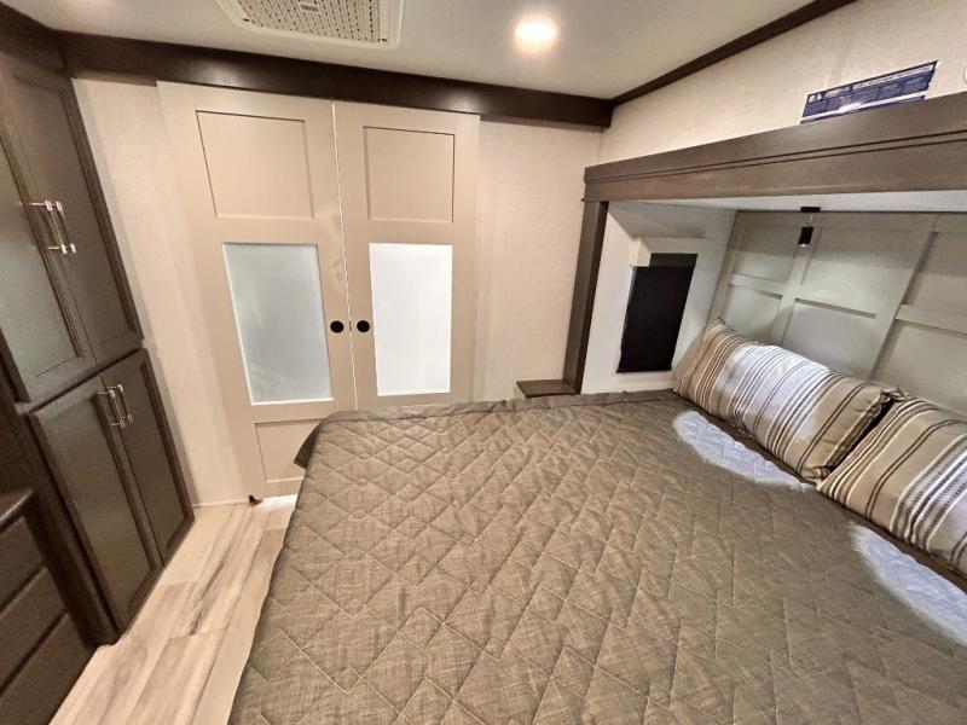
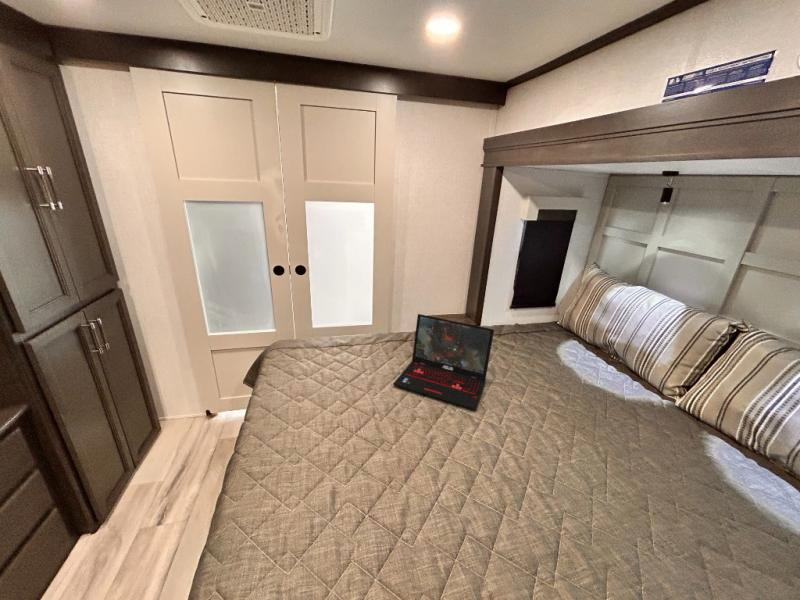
+ laptop (443, 357)
